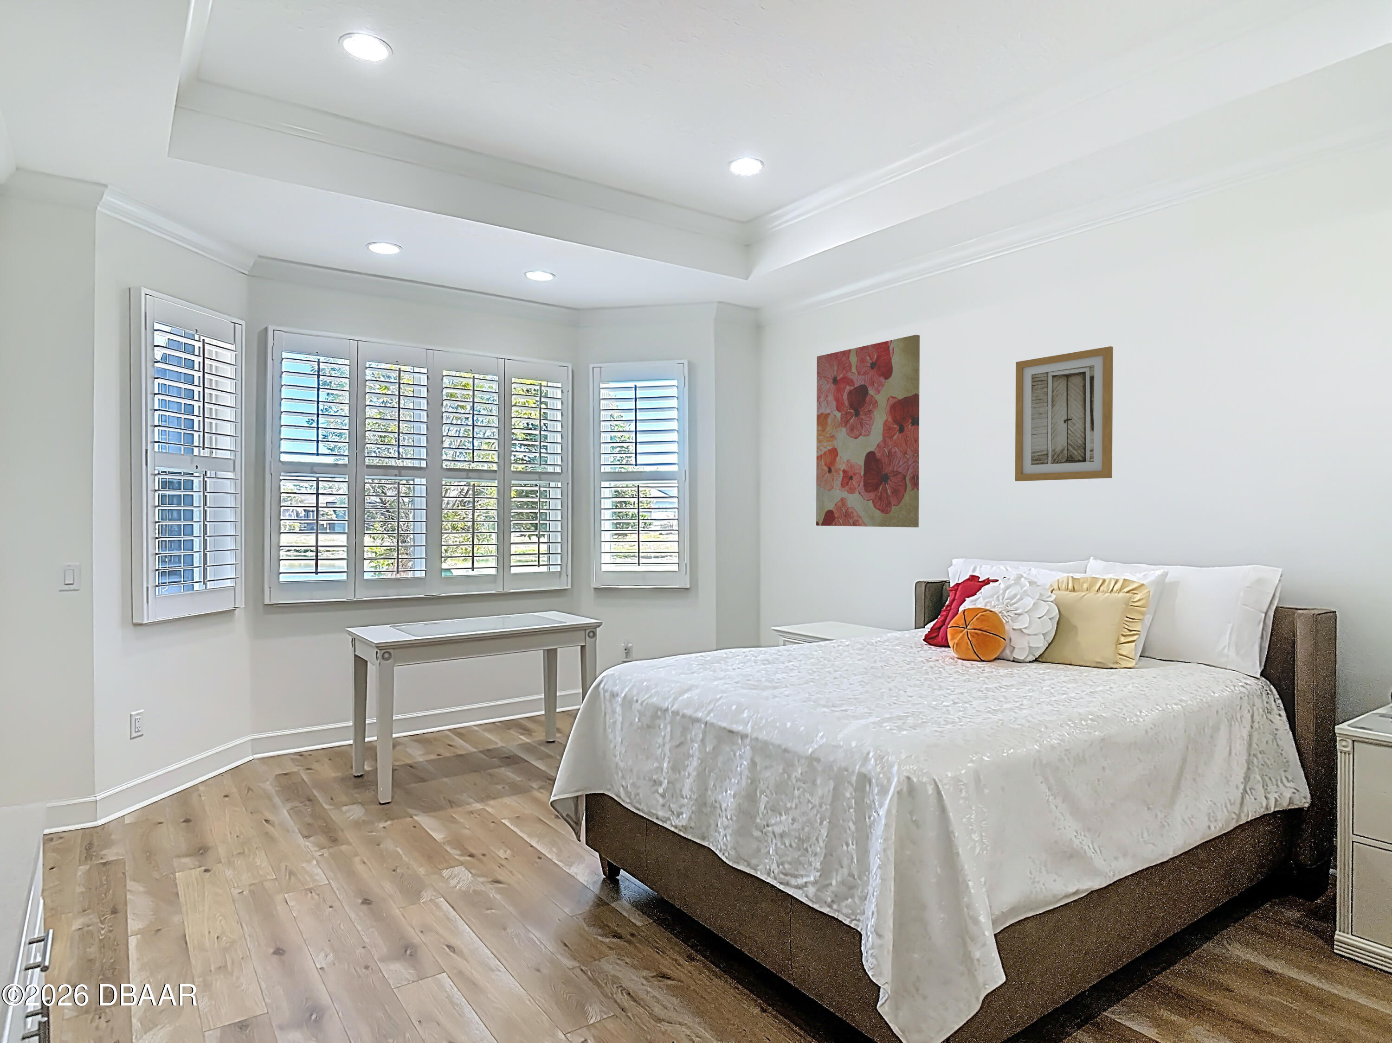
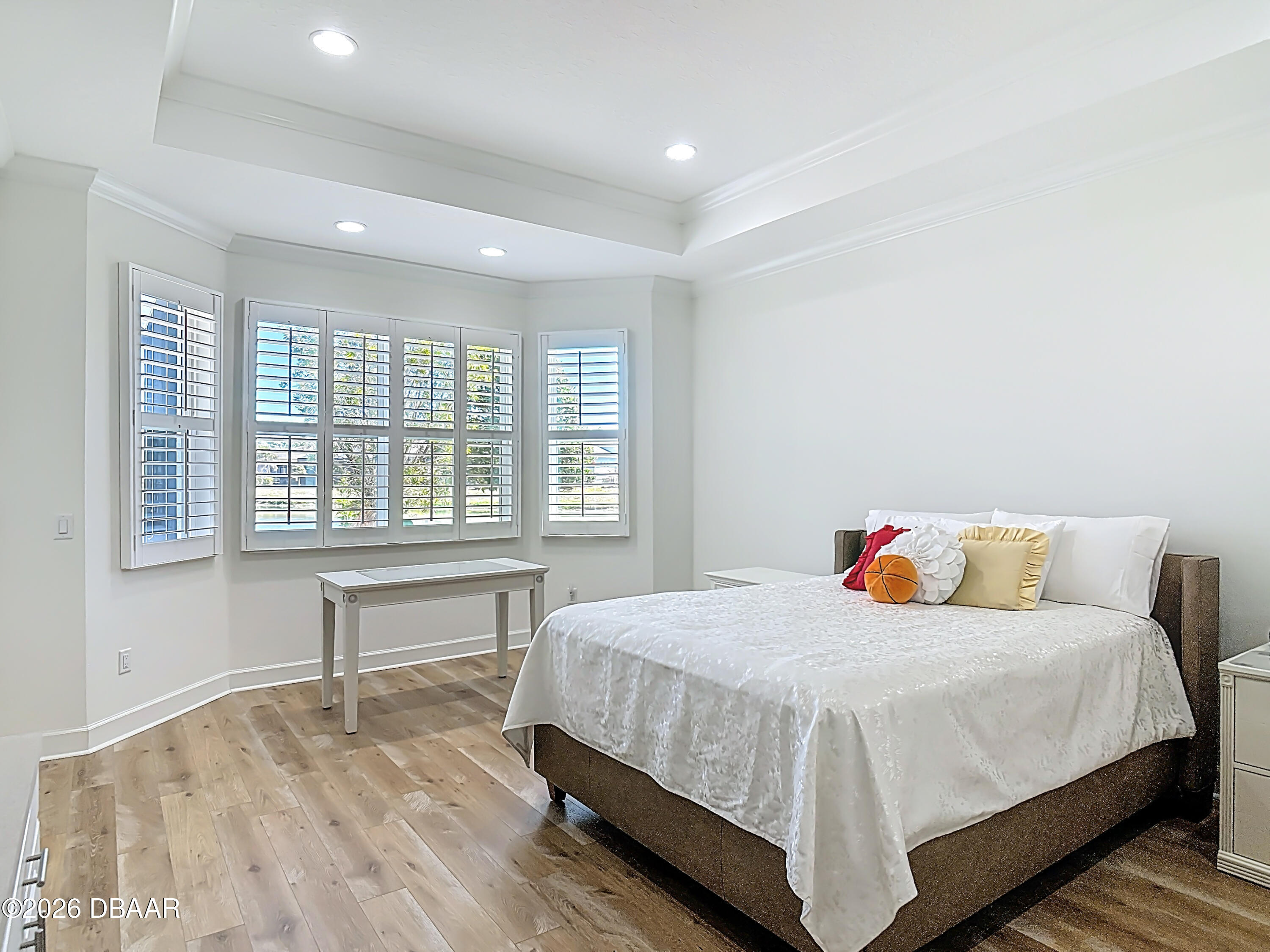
- wall art (865, 436)
- wall art (1062, 417)
